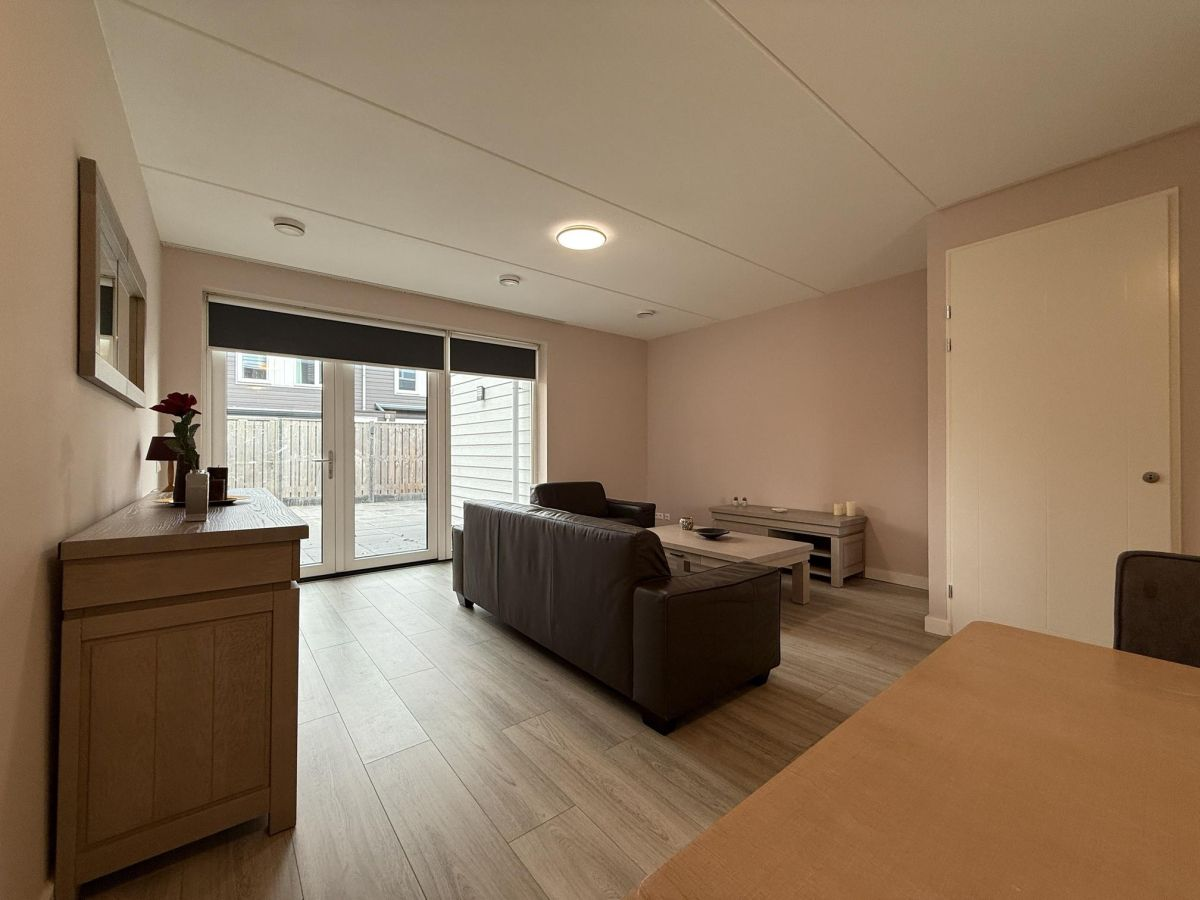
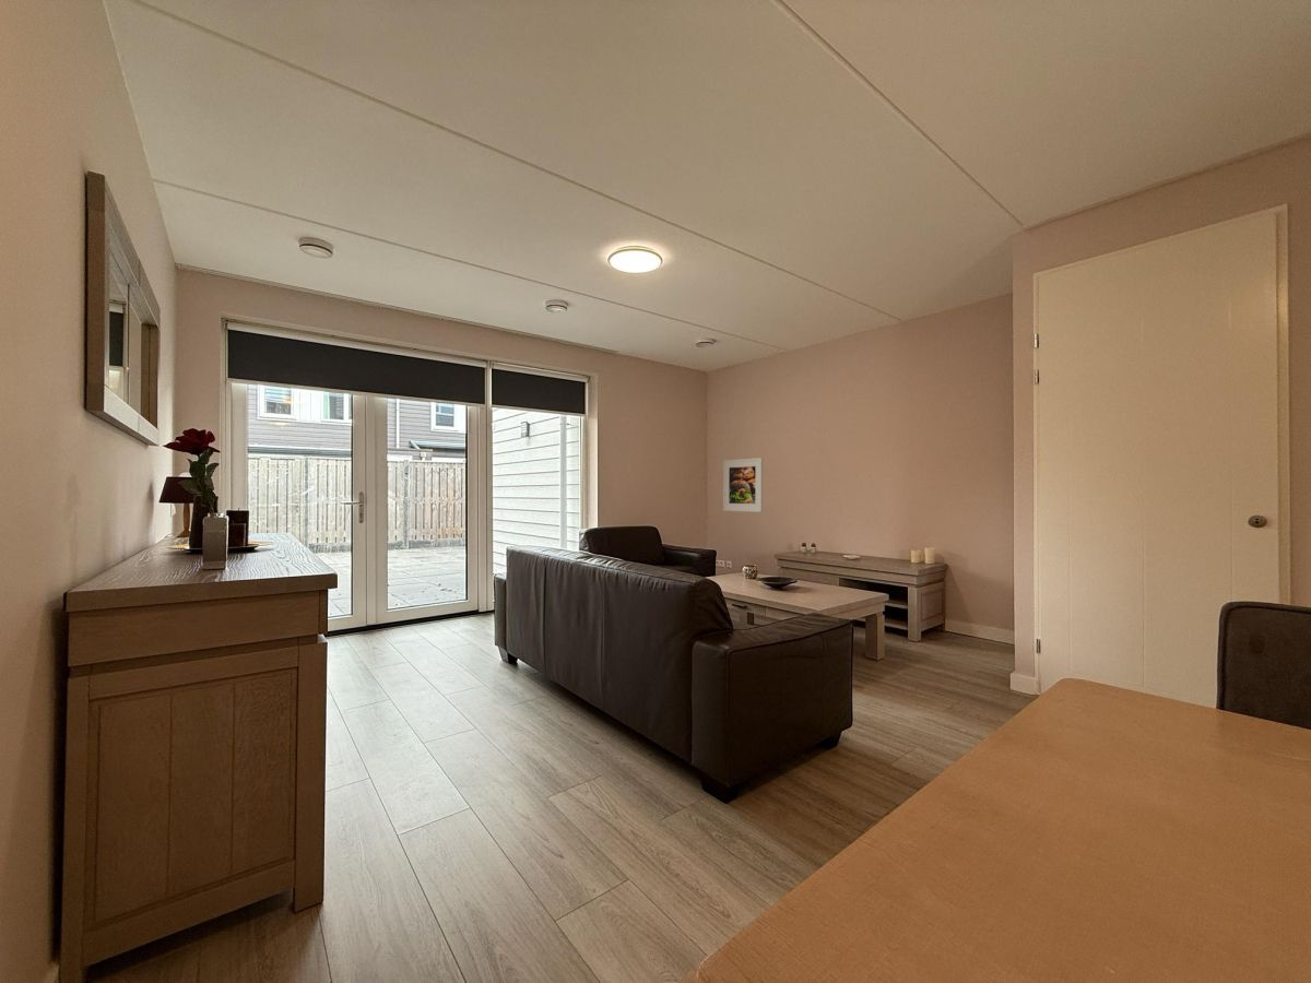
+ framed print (742, 485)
